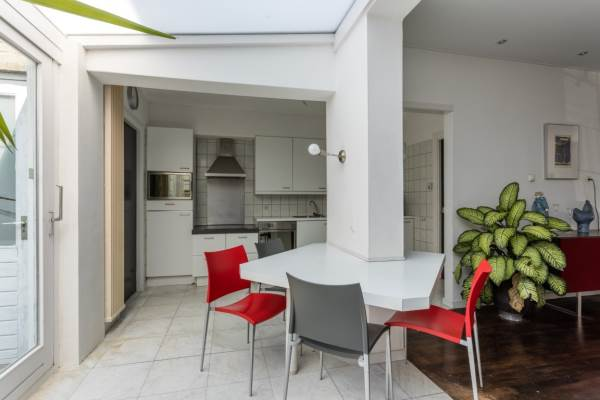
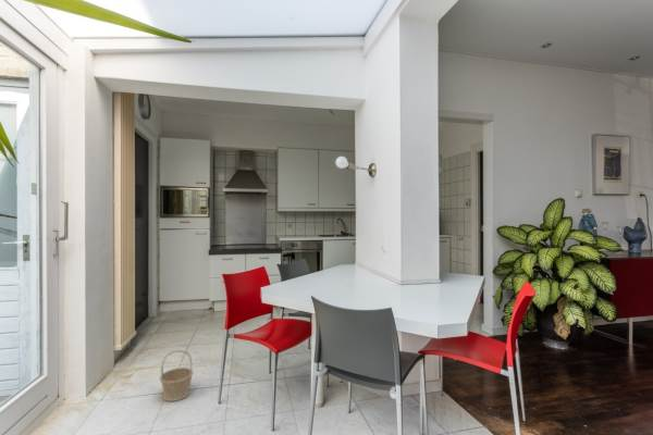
+ basket (176, 372)
